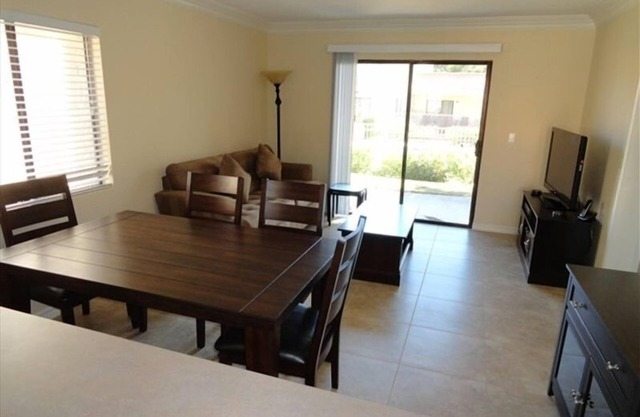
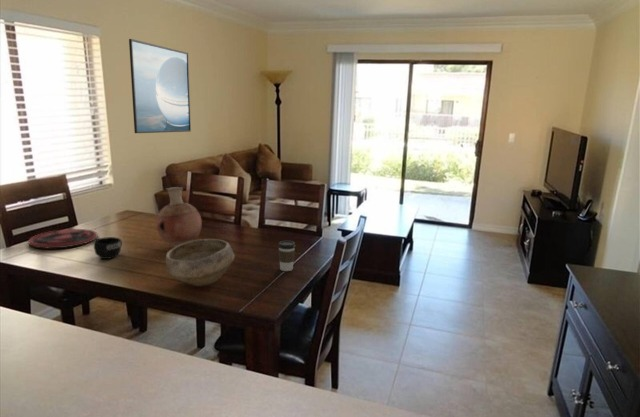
+ mug (110, 247)
+ bowl (200, 264)
+ coffee cup (286, 256)
+ vase (179, 217)
+ plate (64, 237)
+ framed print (163, 90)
